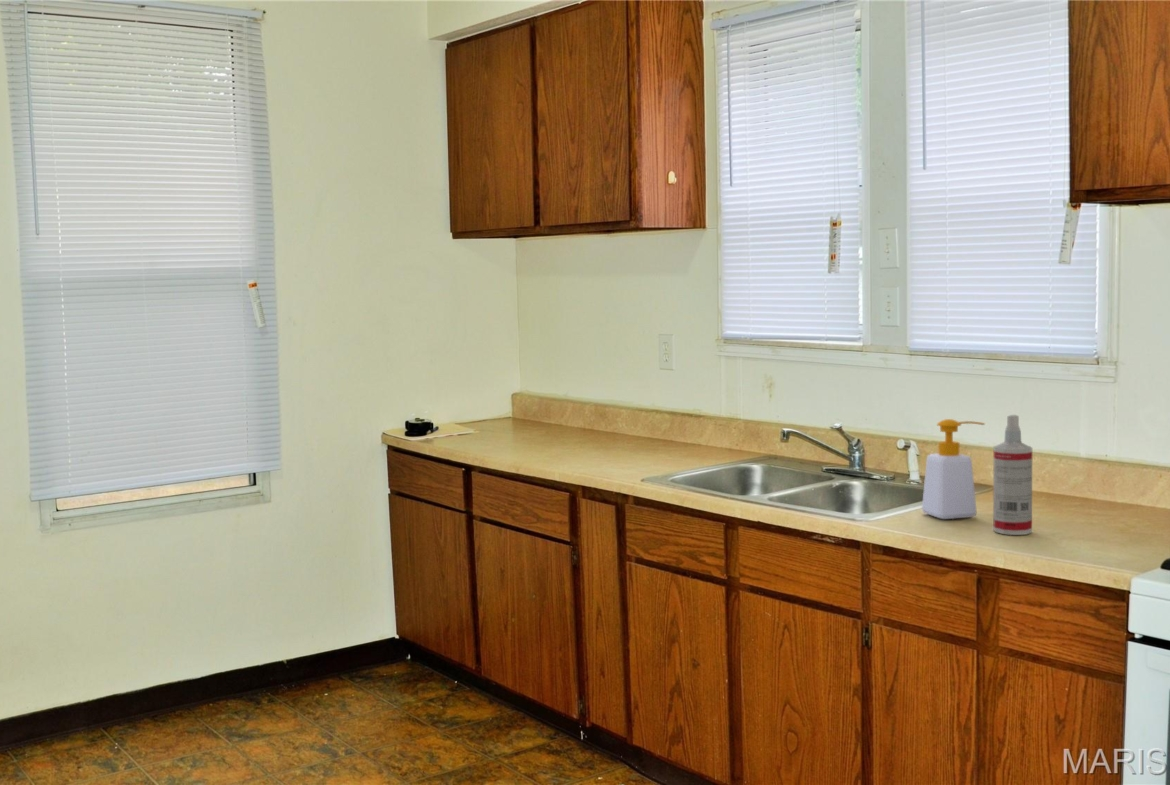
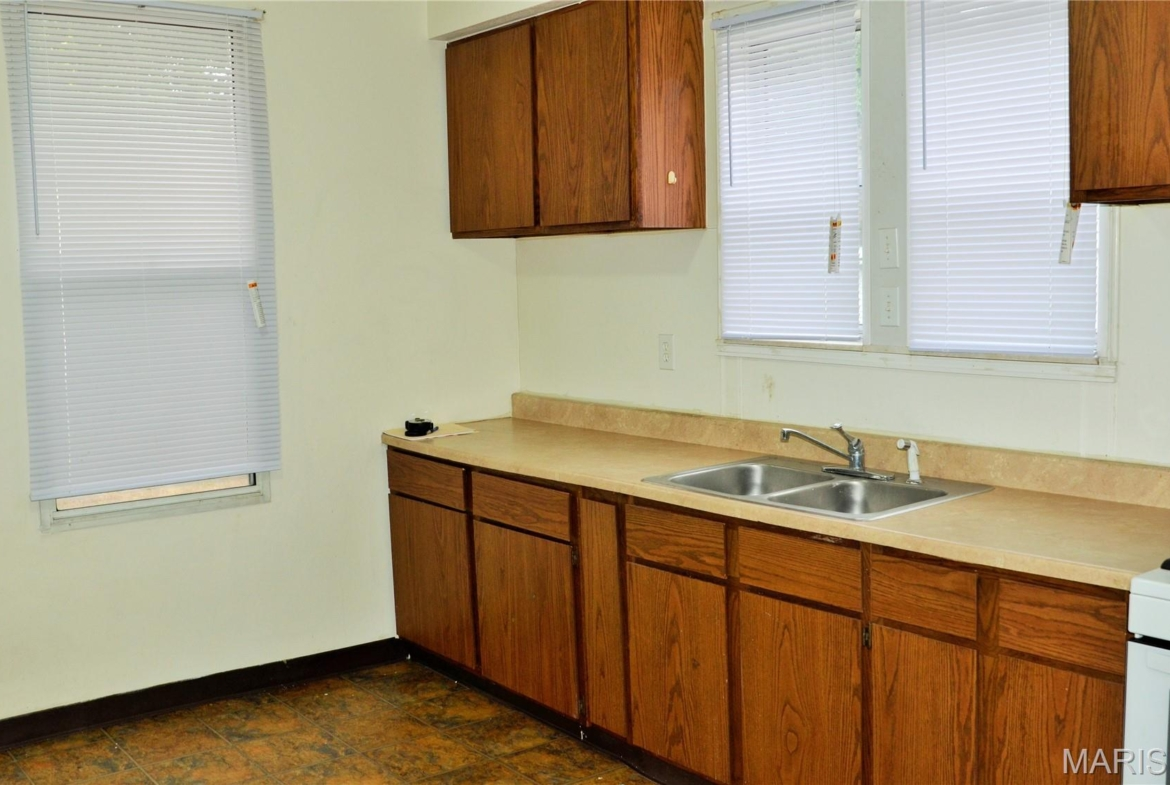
- spray bottle (1012, 473)
- soap bottle (957, 466)
